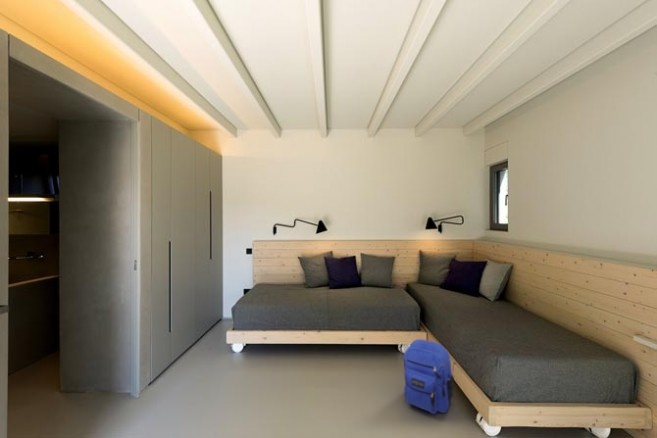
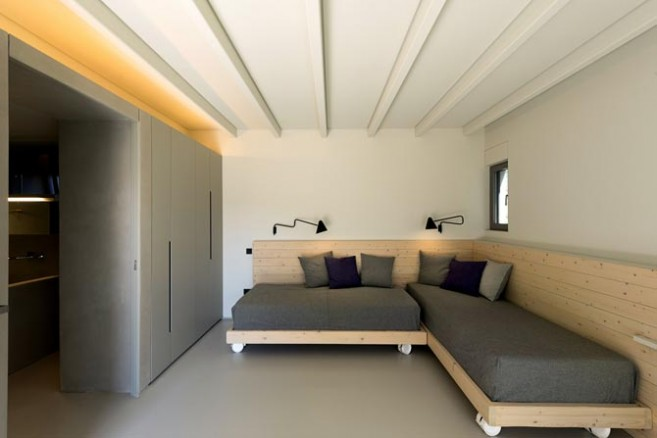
- backpack (427, 374)
